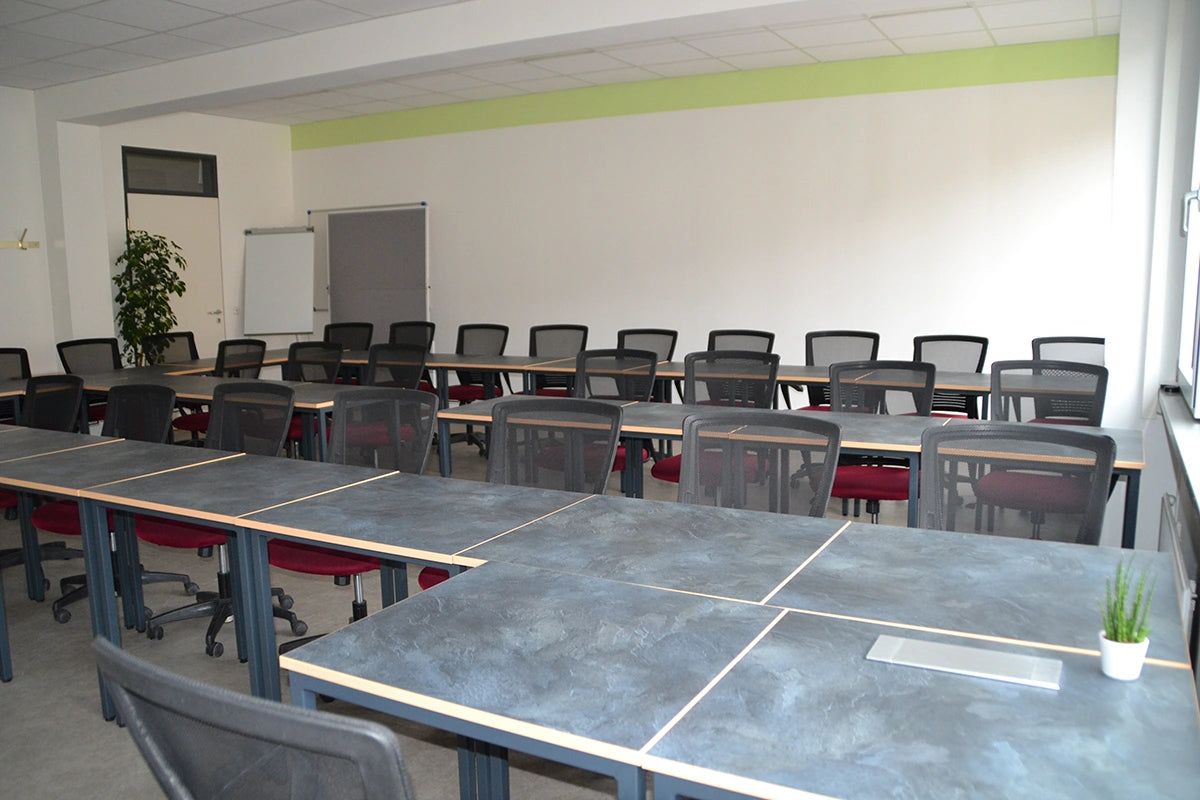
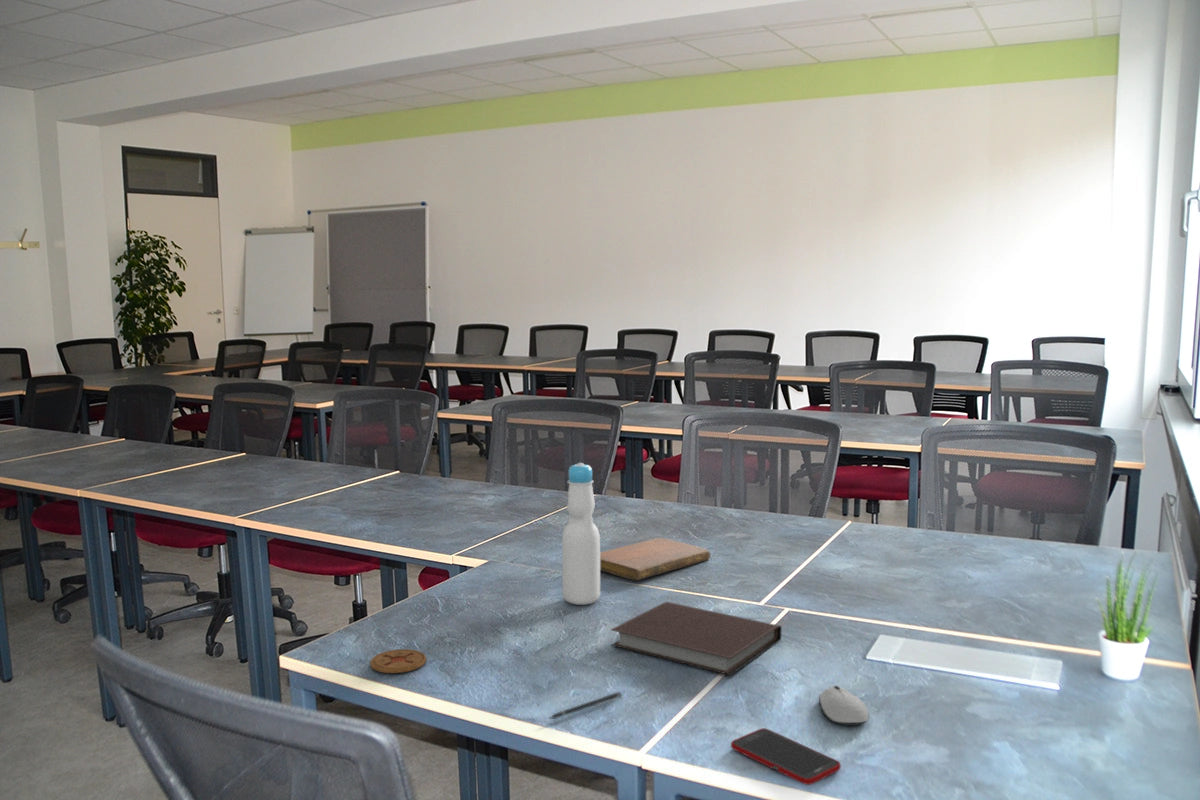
+ coaster (398, 660)
+ bottle (580, 532)
+ notebook (696, 634)
+ computer mouse (842, 703)
+ notebook (649, 557)
+ pen (585, 705)
+ cell phone (784, 755)
